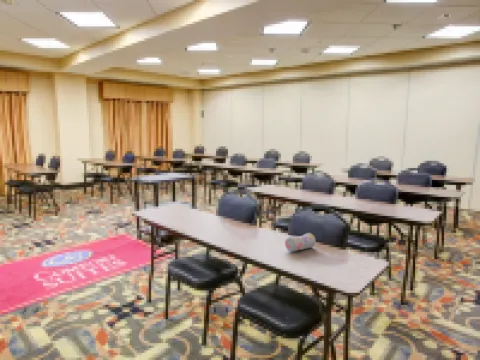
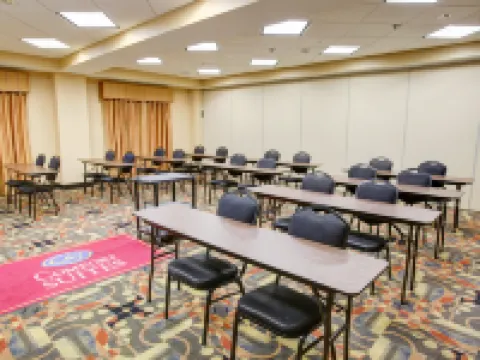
- pencil case (300, 242)
